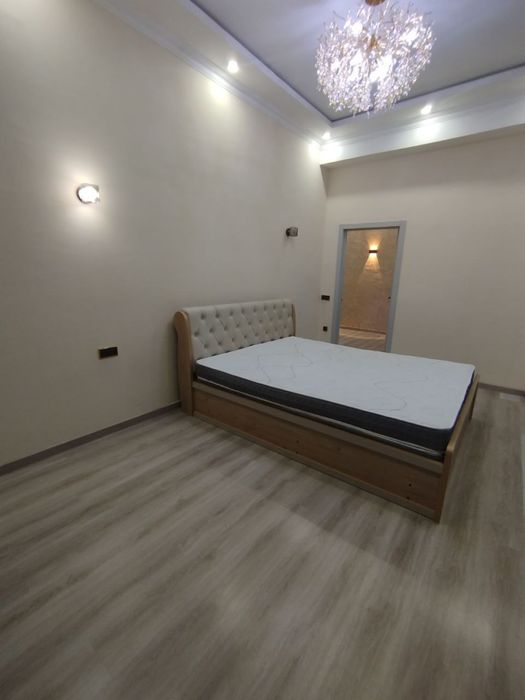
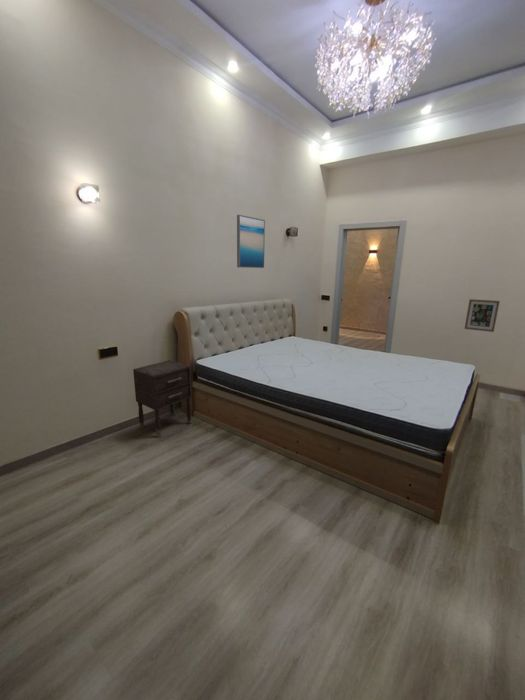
+ nightstand (164, 397)
+ wall art (251, 243)
+ wall art (481, 315)
